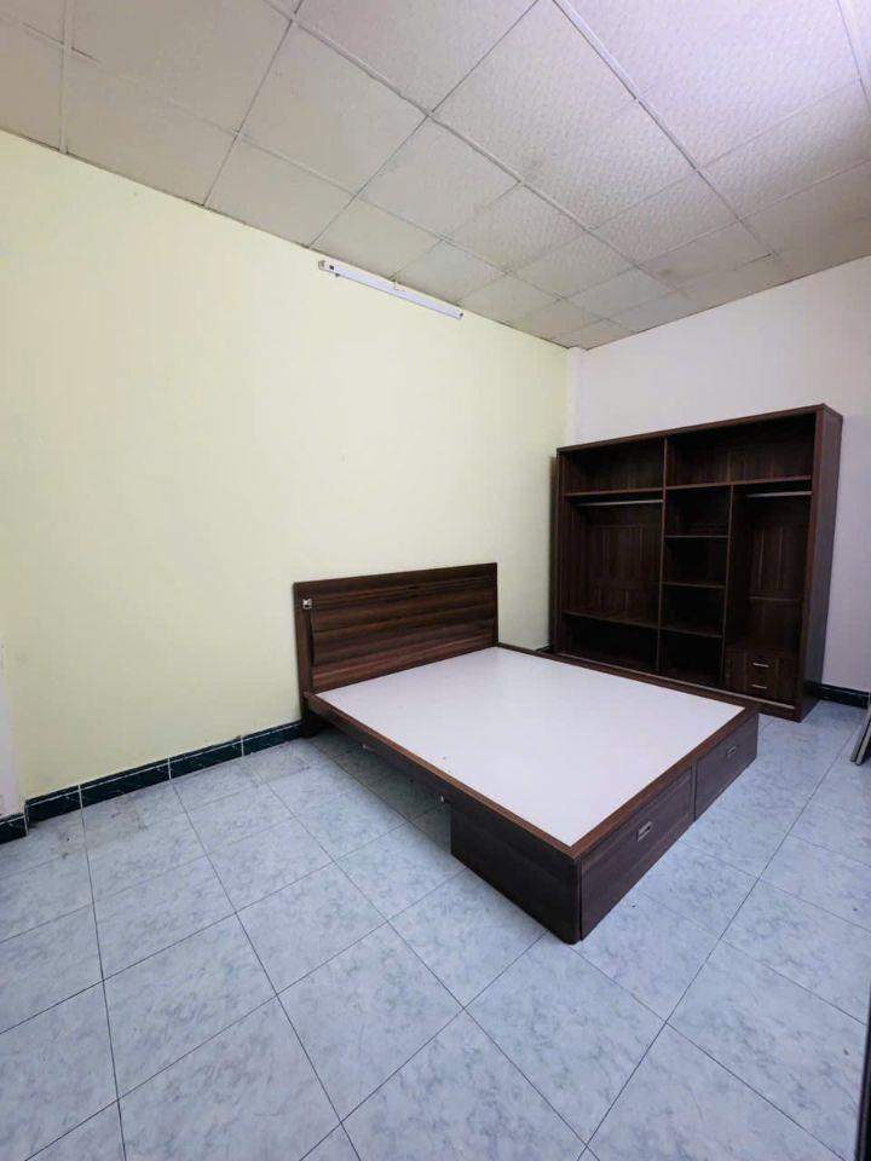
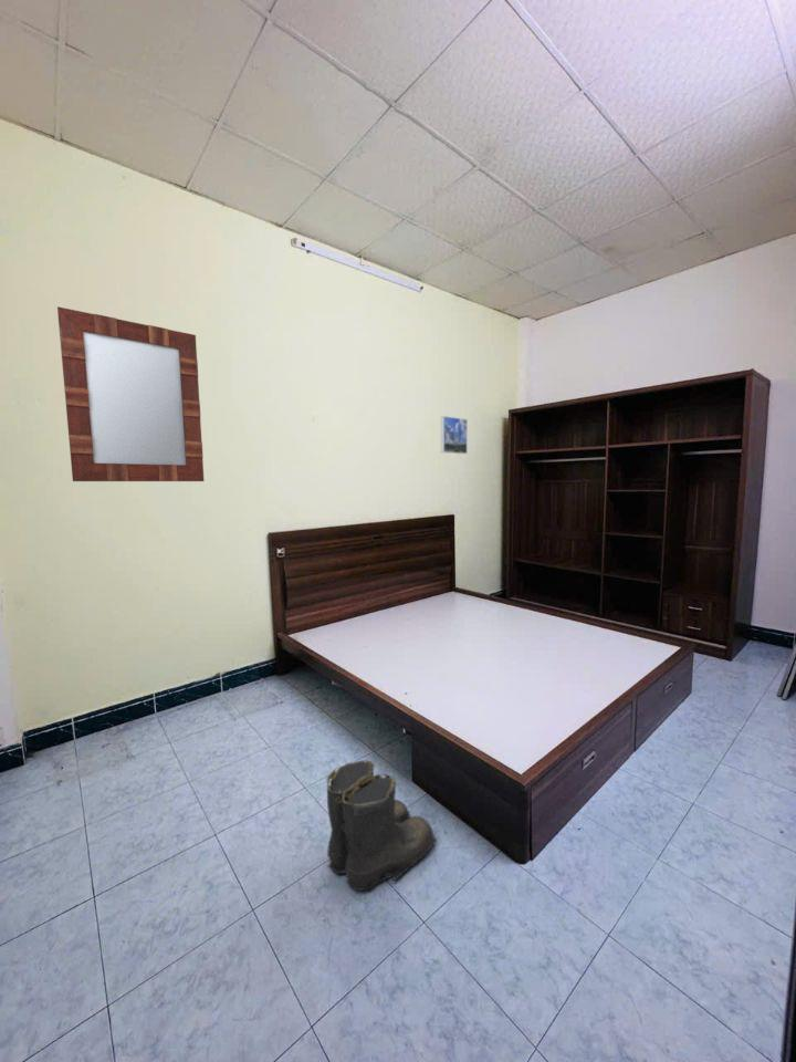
+ home mirror (138, 403)
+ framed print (454, 435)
+ boots (380, 810)
